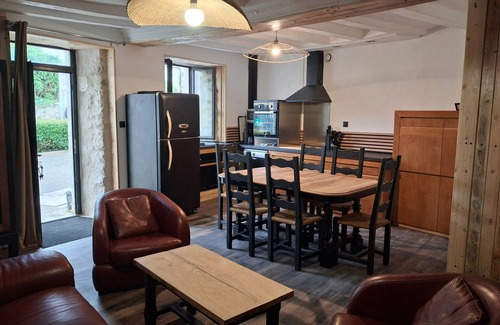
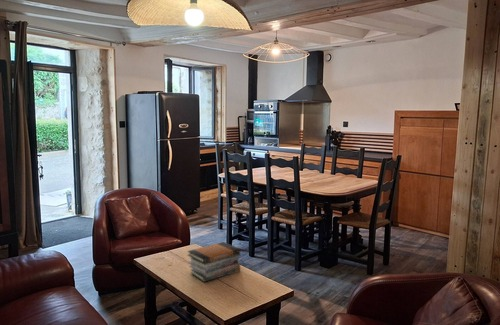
+ book stack (214, 261)
